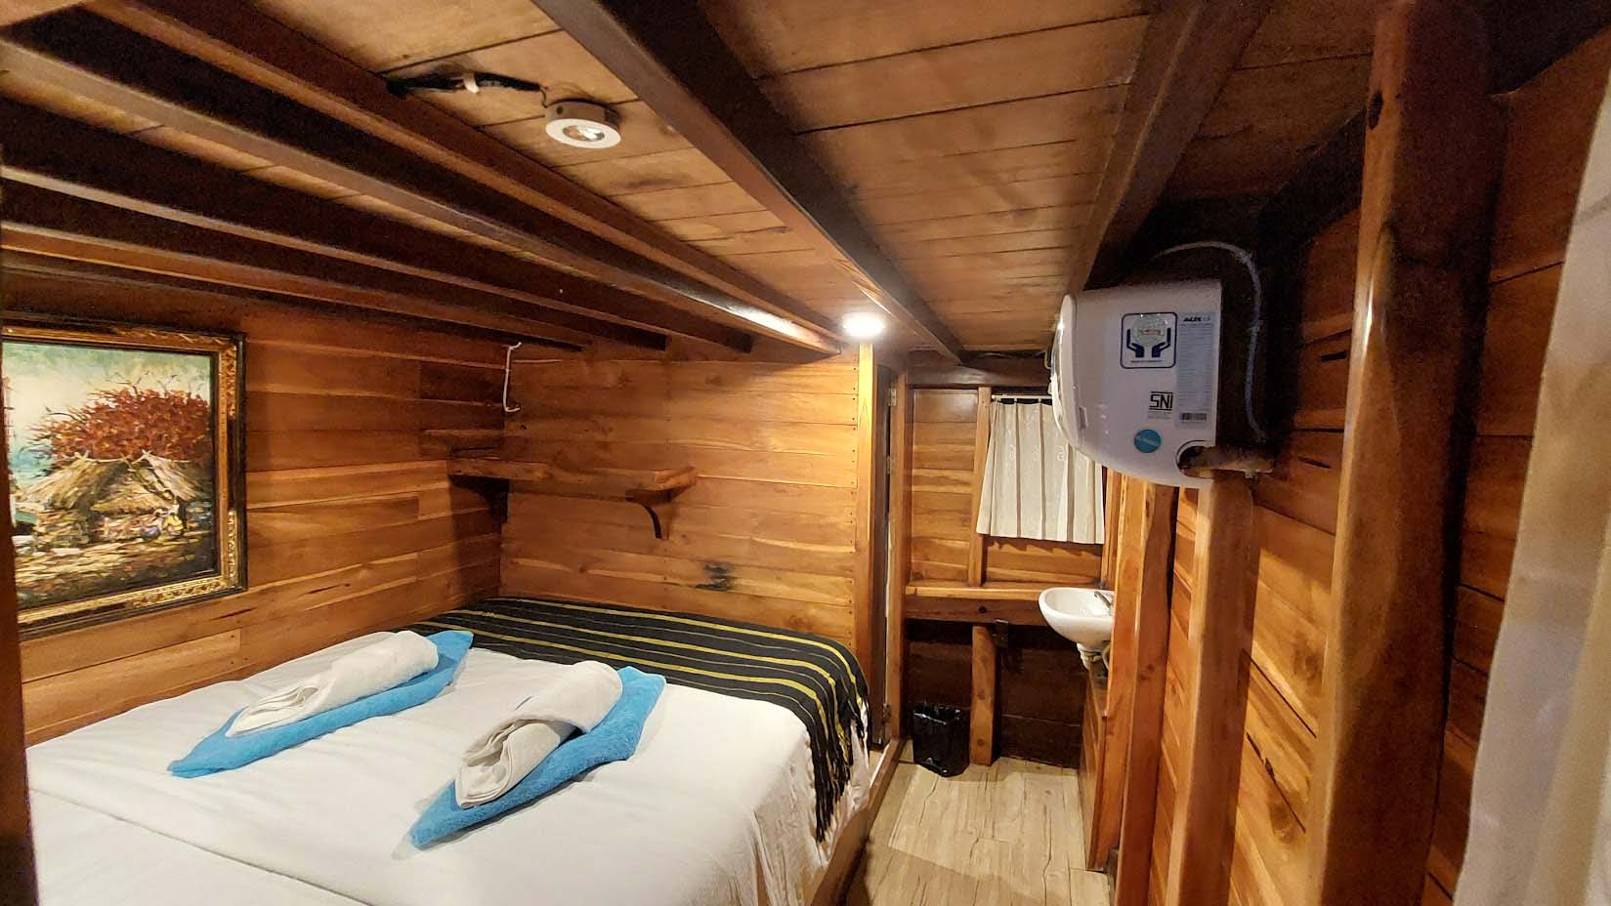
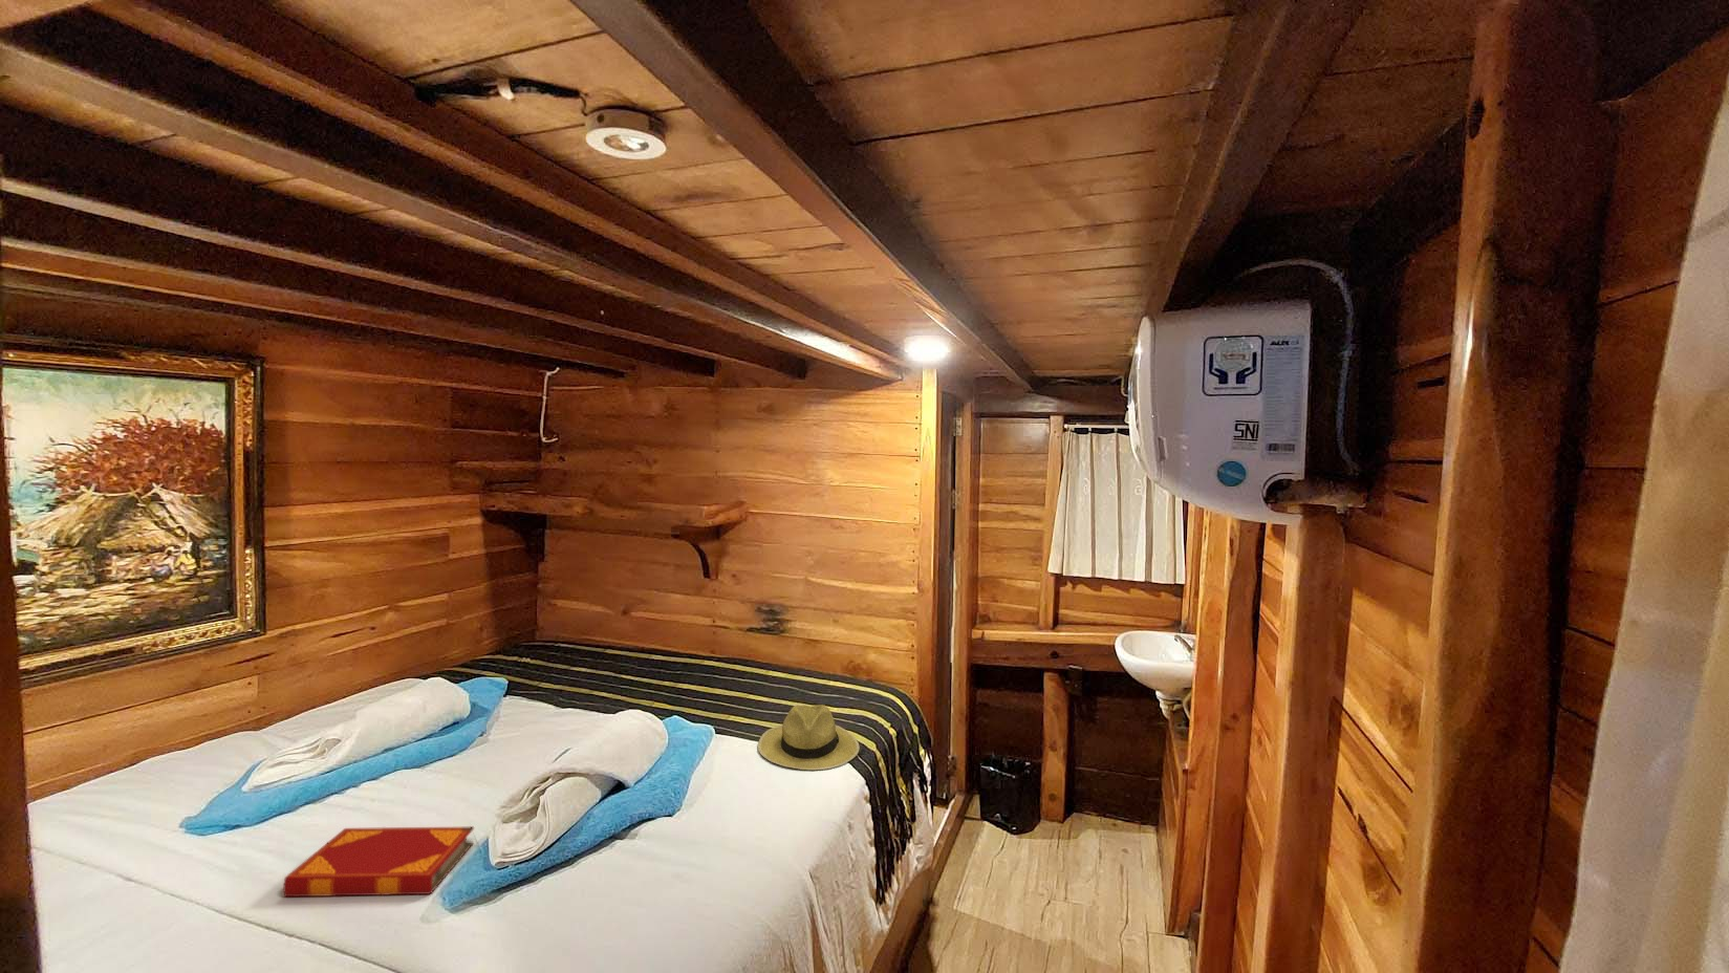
+ straw hat (810, 726)
+ hardback book (385, 860)
